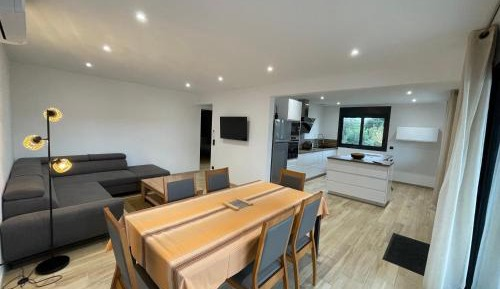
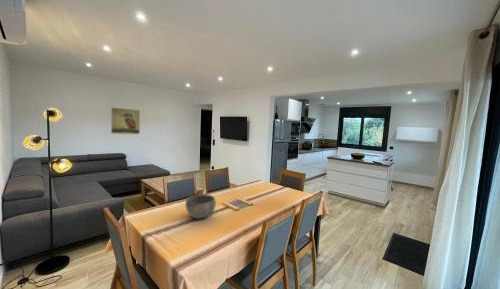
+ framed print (126, 121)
+ bowl (200, 207)
